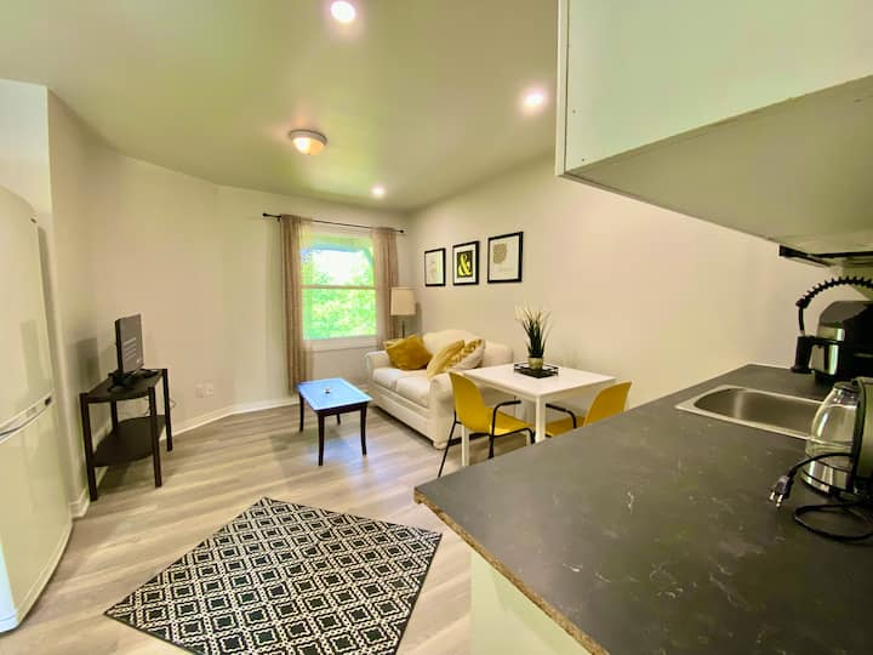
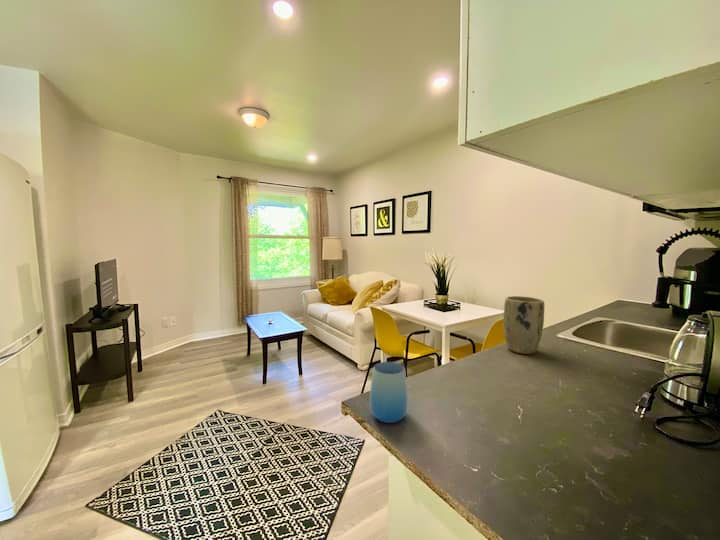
+ plant pot (522, 324)
+ cup (388, 391)
